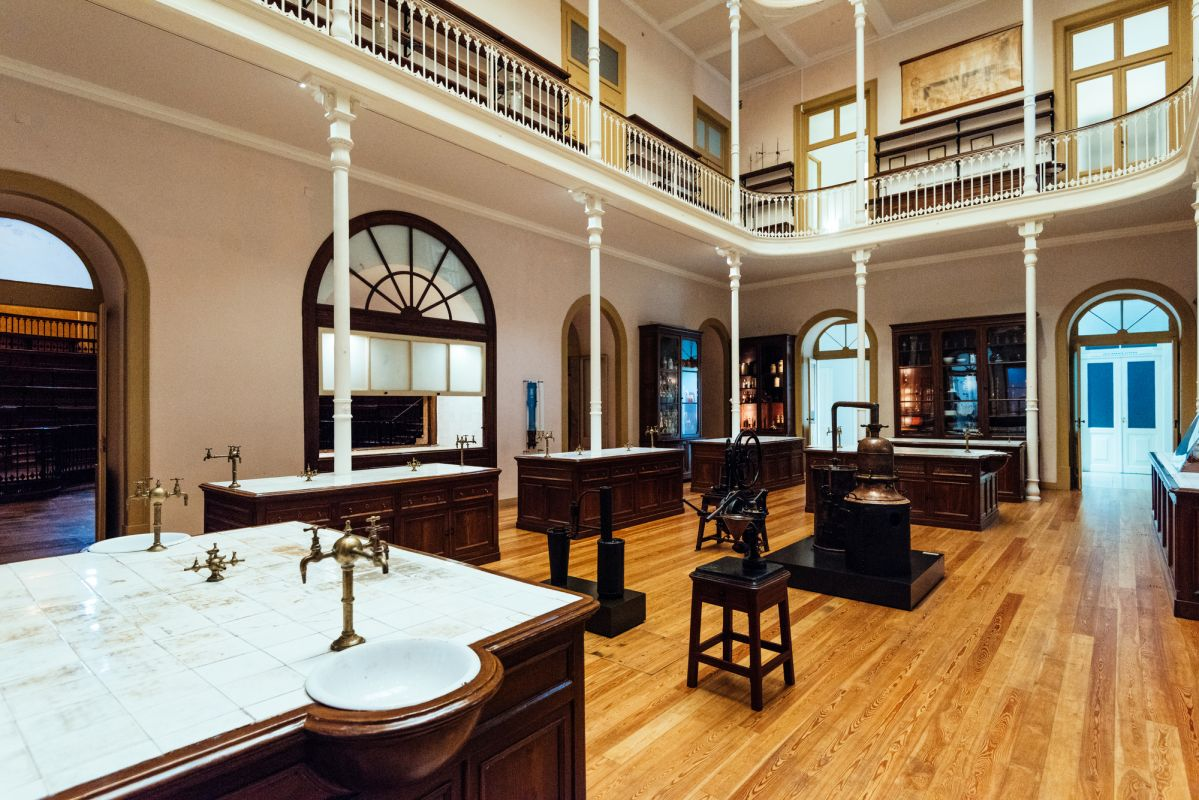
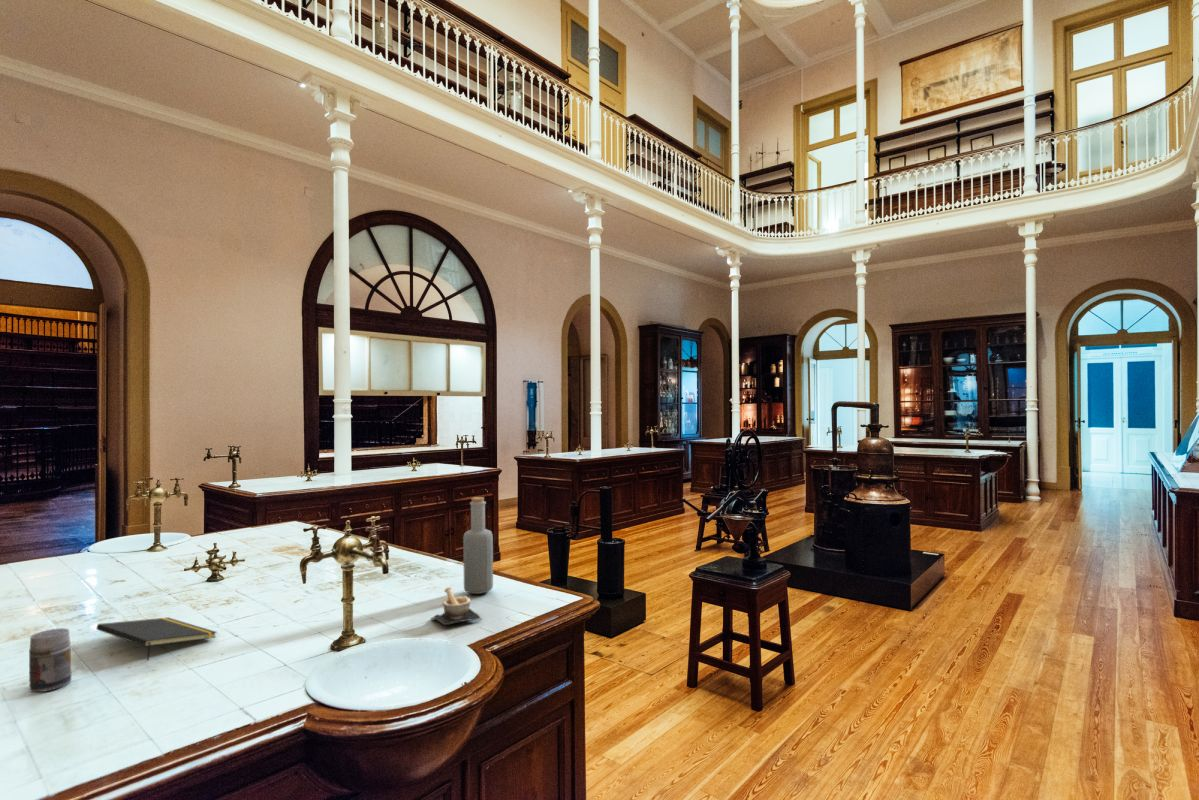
+ notepad (157, 630)
+ medicine (50, 659)
+ bottle (478, 545)
+ mortar and pestle (455, 604)
